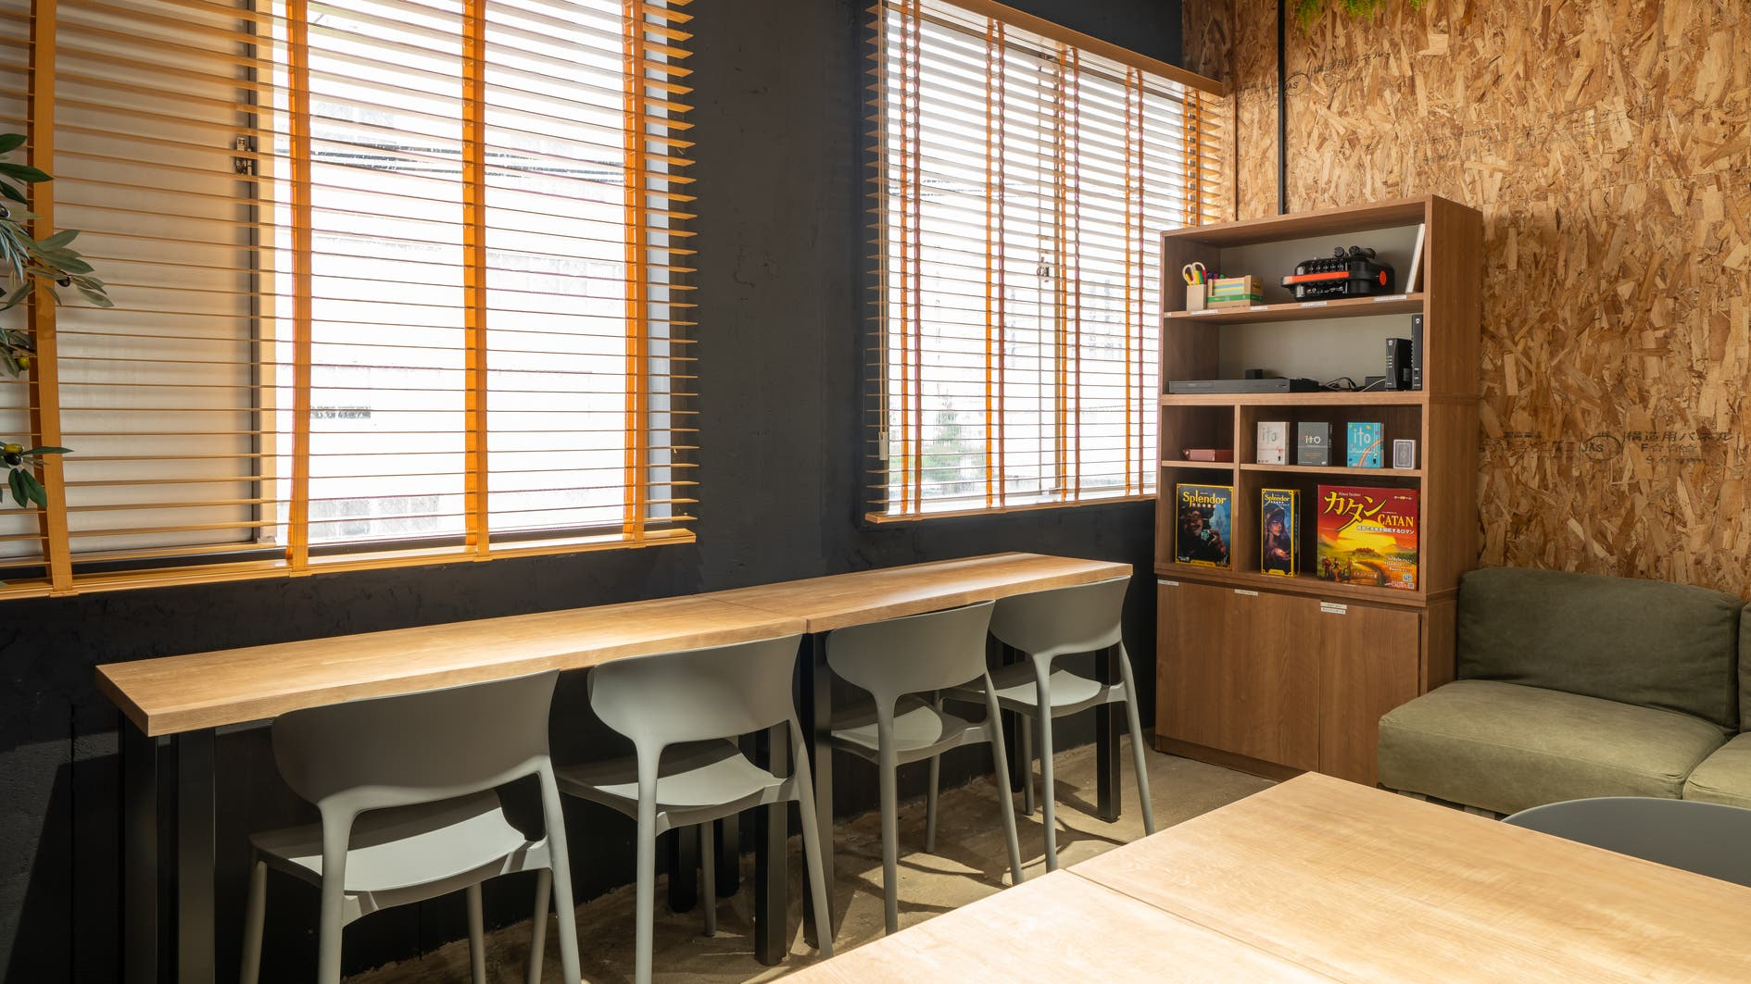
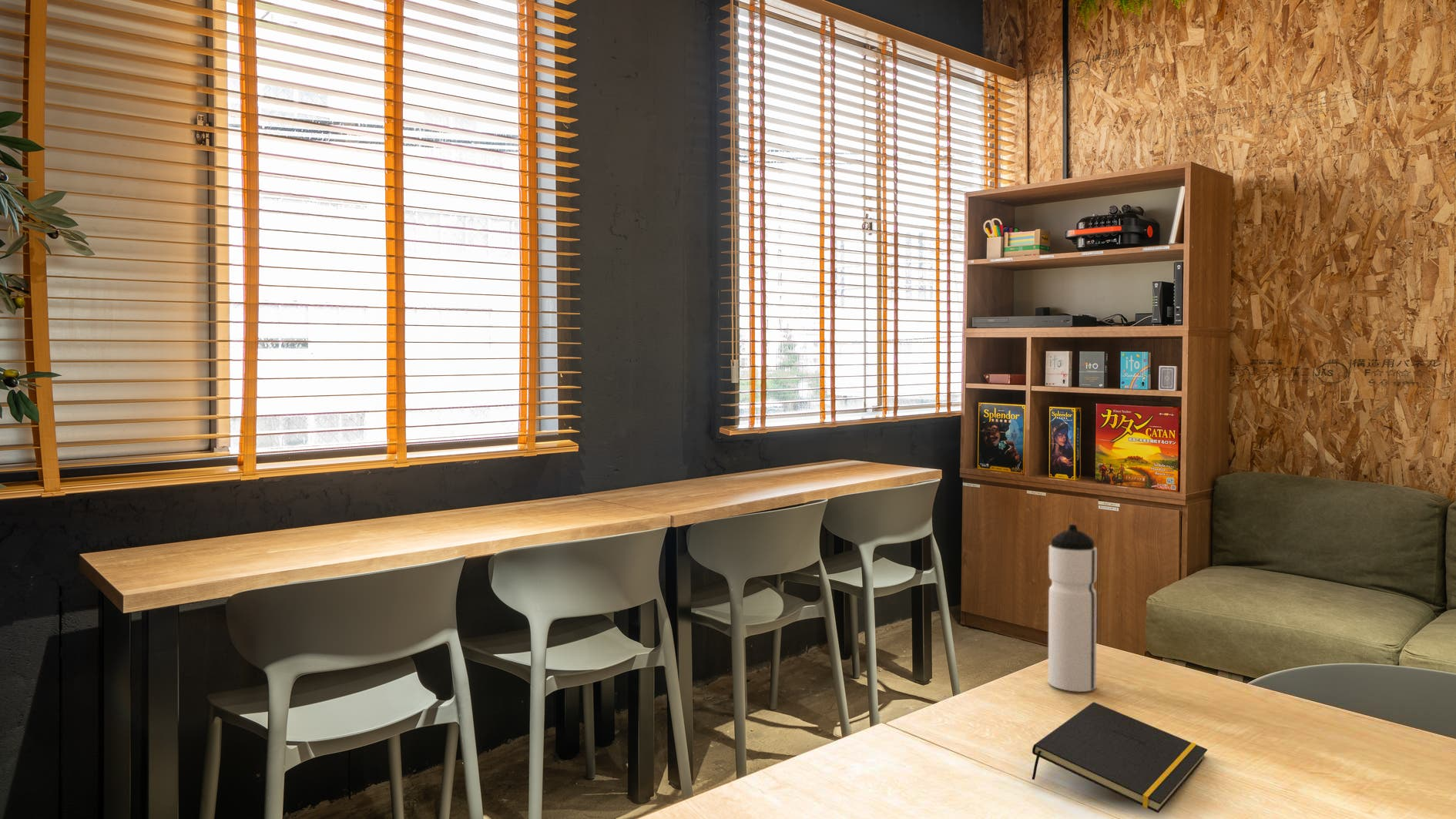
+ notepad (1122, 751)
+ water bottle (1072, 605)
